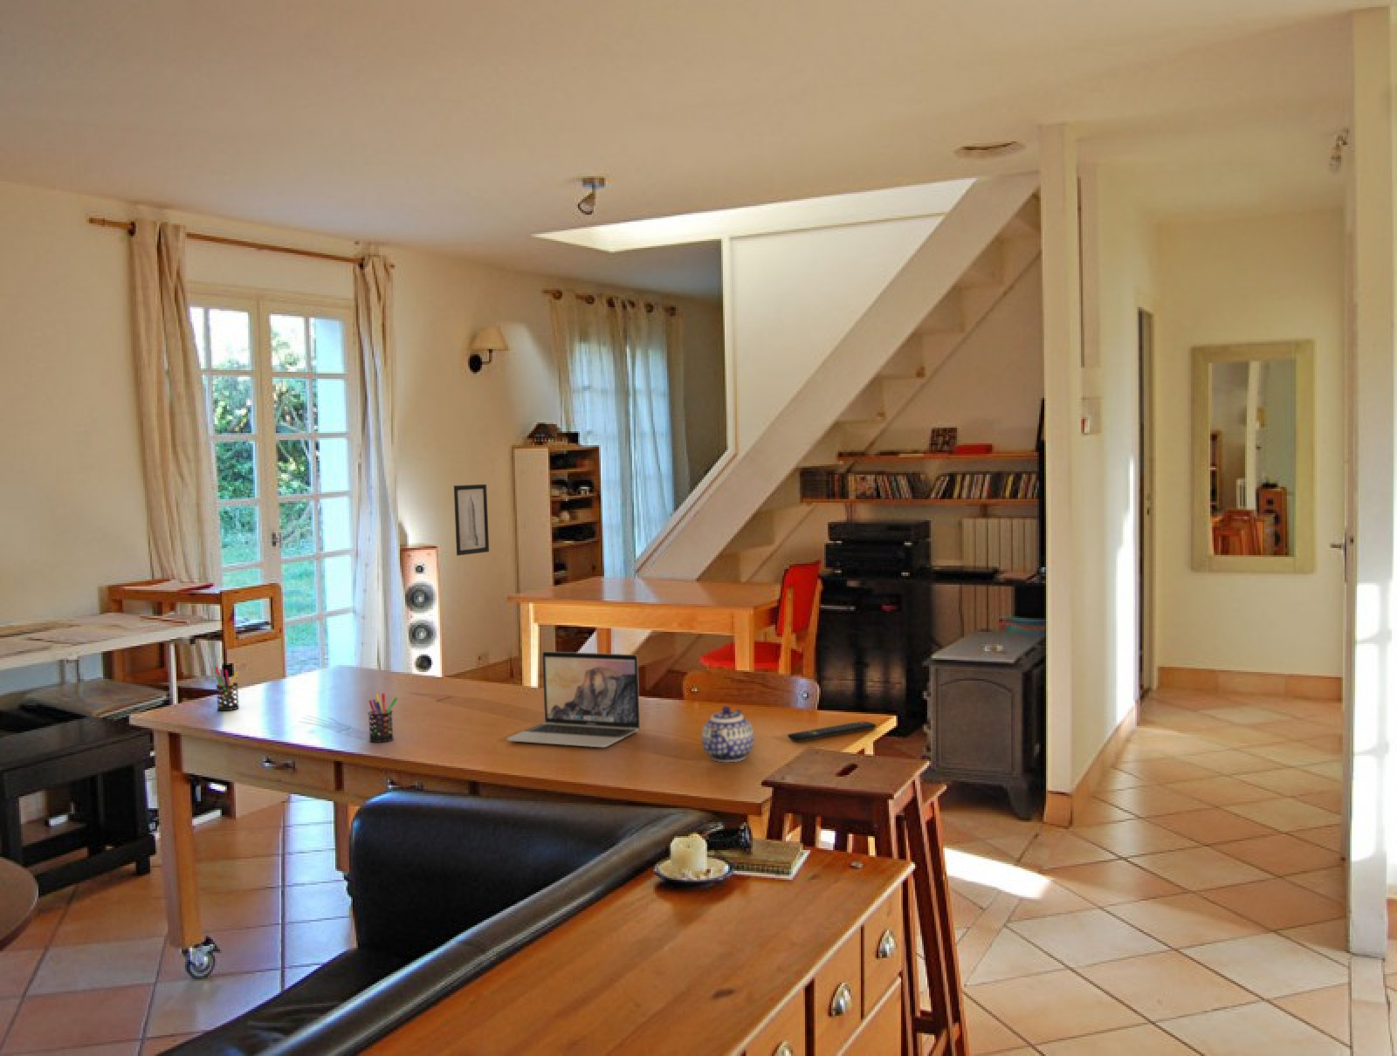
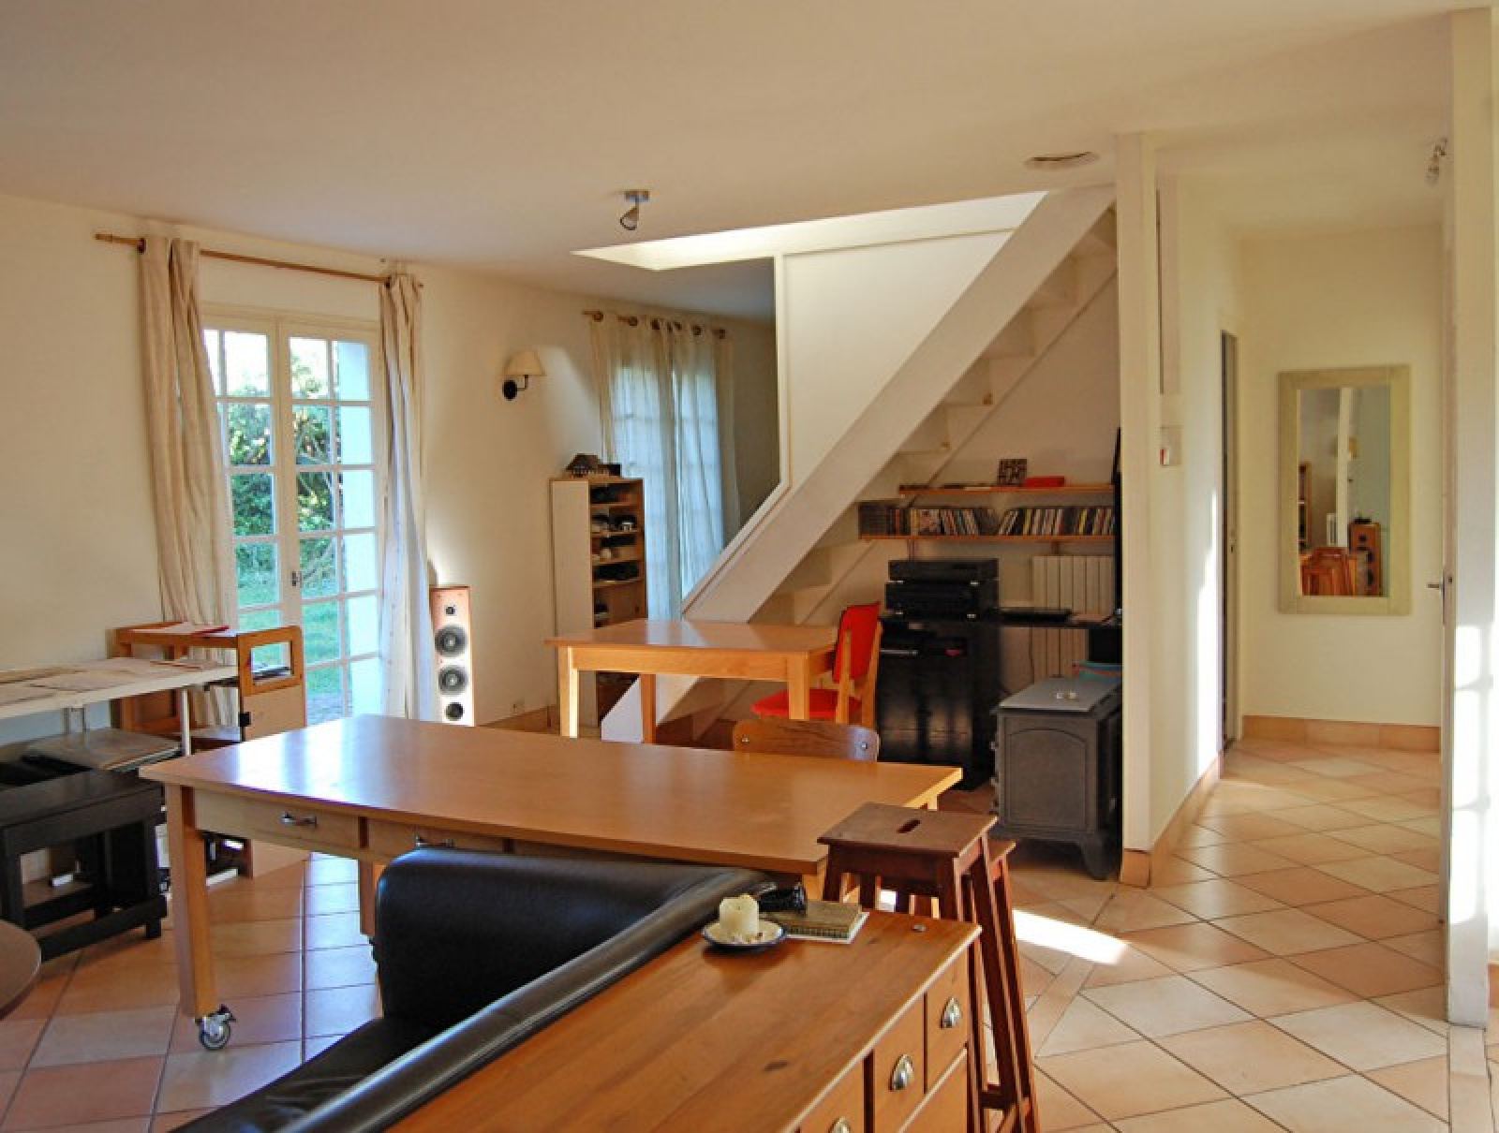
- teapot (727, 731)
- laptop (571, 698)
- pen holder (383, 714)
- pen holder (224, 688)
- remote control (833, 731)
- wall art (472, 519)
